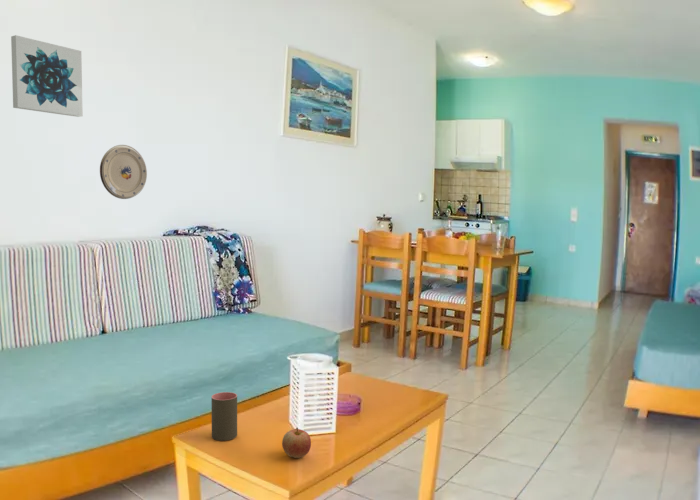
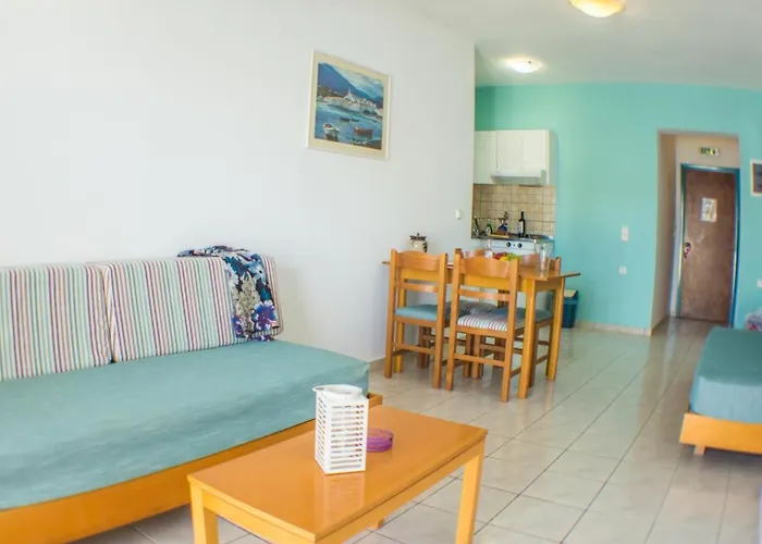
- apple (296, 441)
- wall art (48, 78)
- plate (125, 172)
- cup (224, 415)
